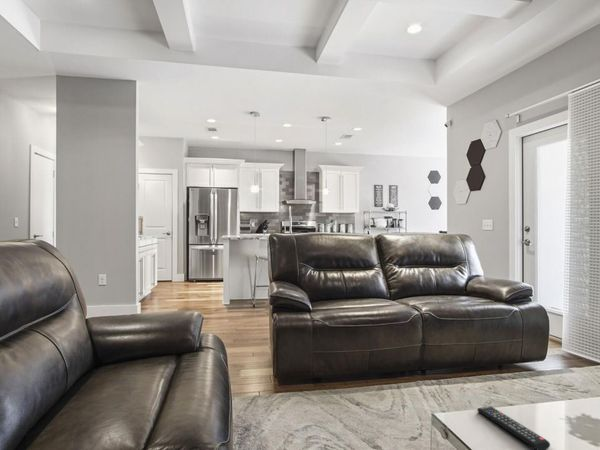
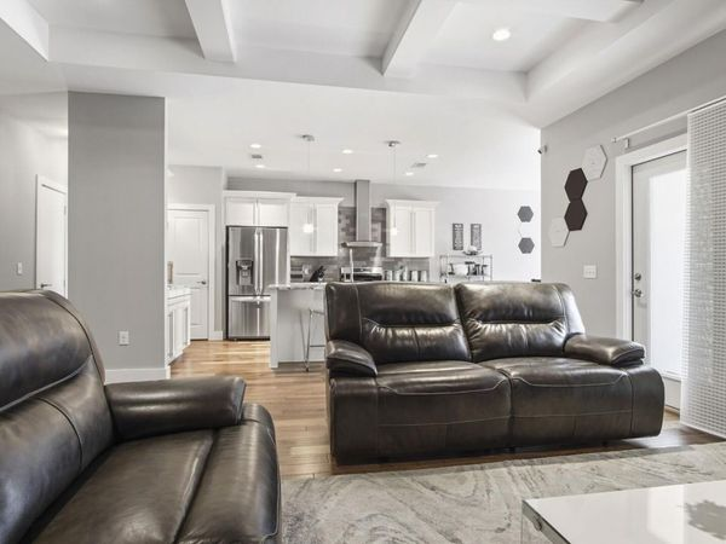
- remote control (510, 426)
